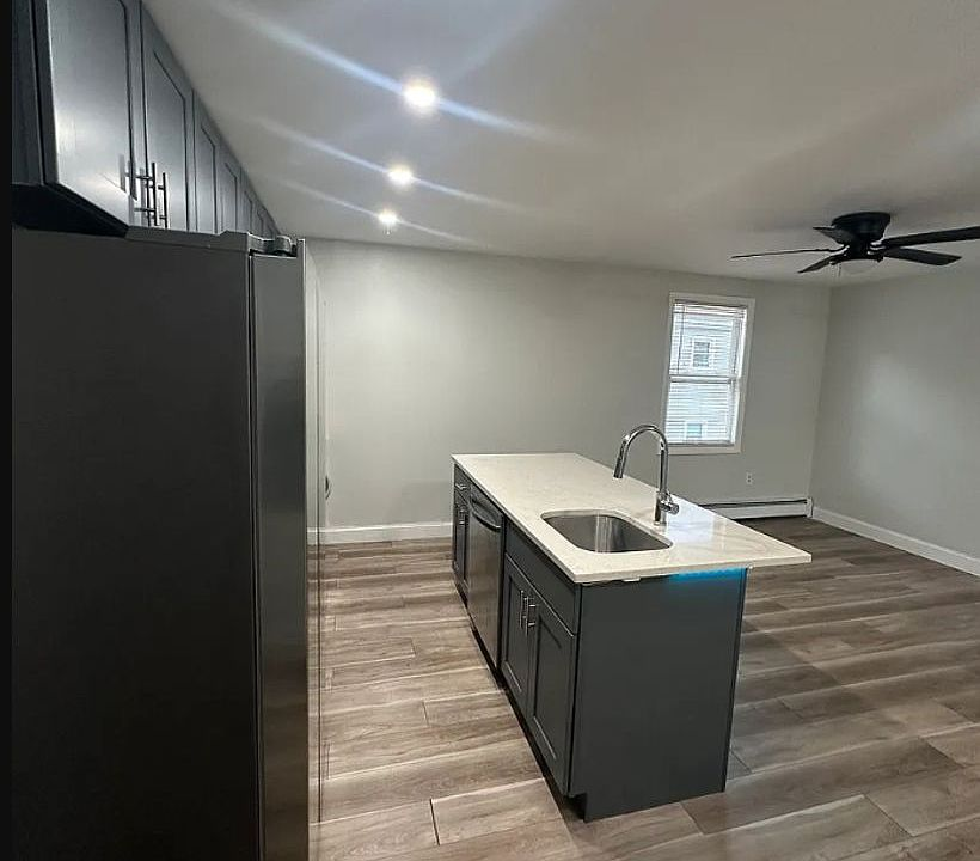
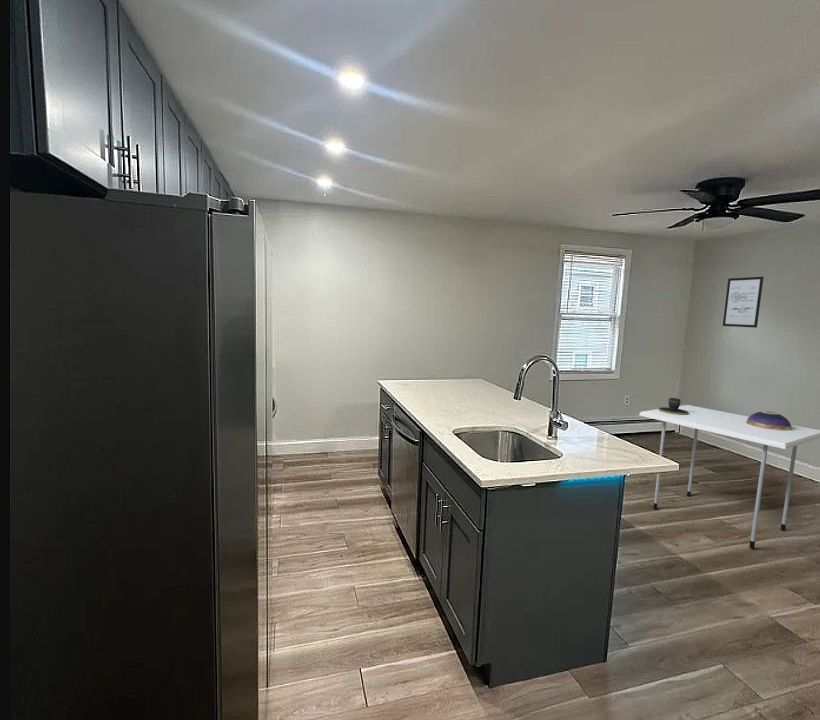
+ decorative bowl (769, 418)
+ dining table (693, 468)
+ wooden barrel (674, 405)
+ wall art (742, 302)
